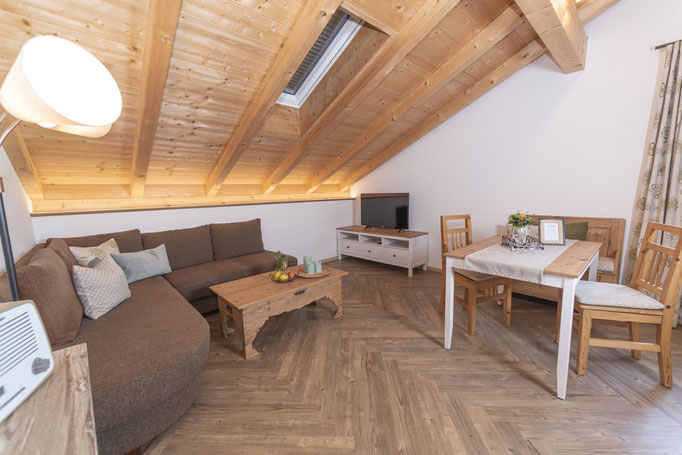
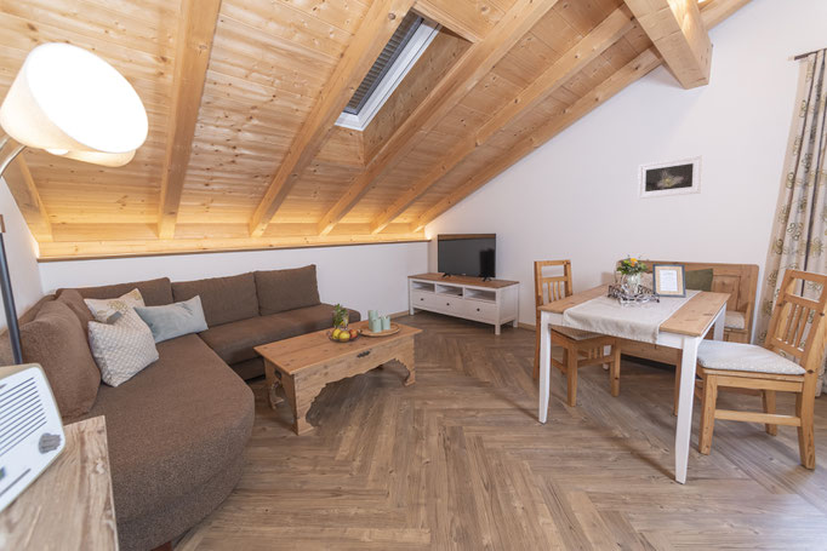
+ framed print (668, 178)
